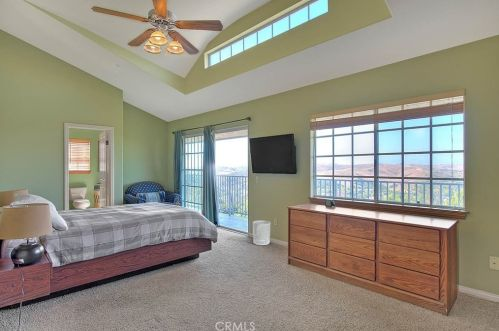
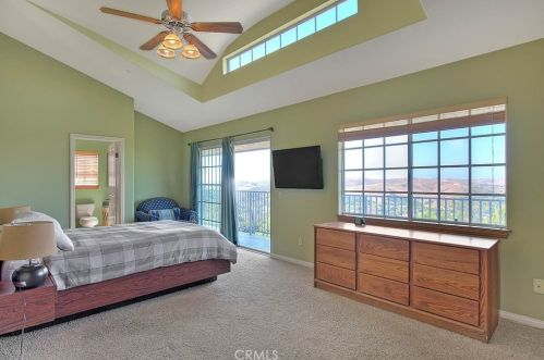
- waste bin (261, 232)
